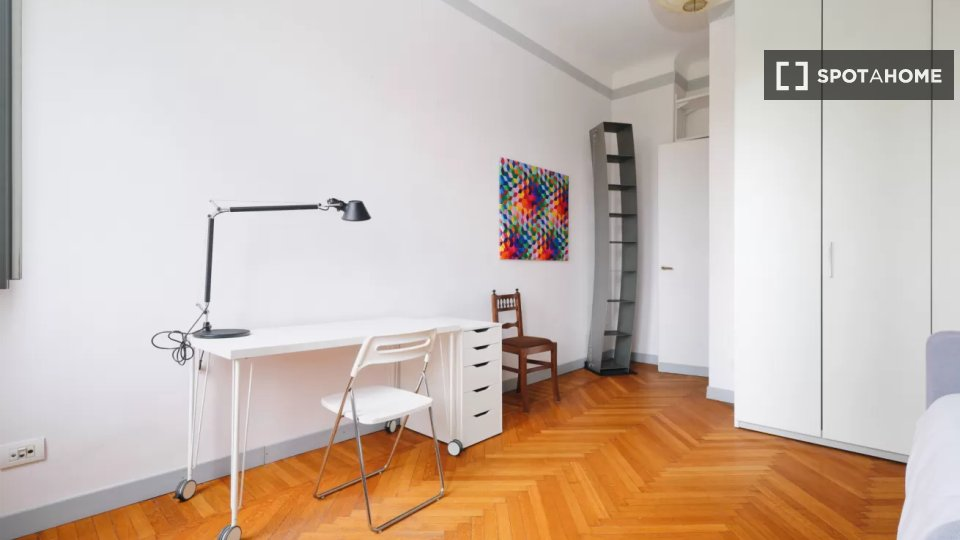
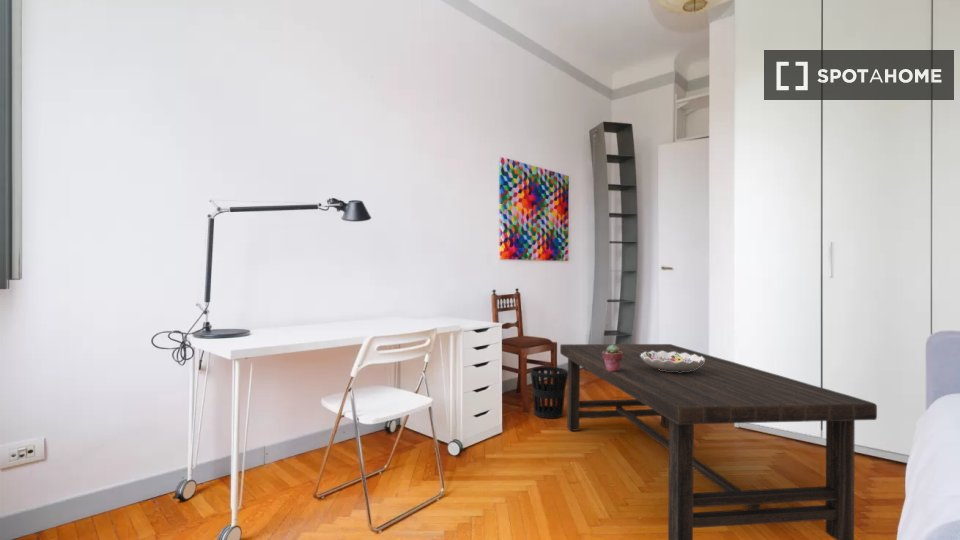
+ coffee table (672, 417)
+ potted succulent (612, 356)
+ wastebasket (548, 392)
+ decorative bowl (671, 362)
